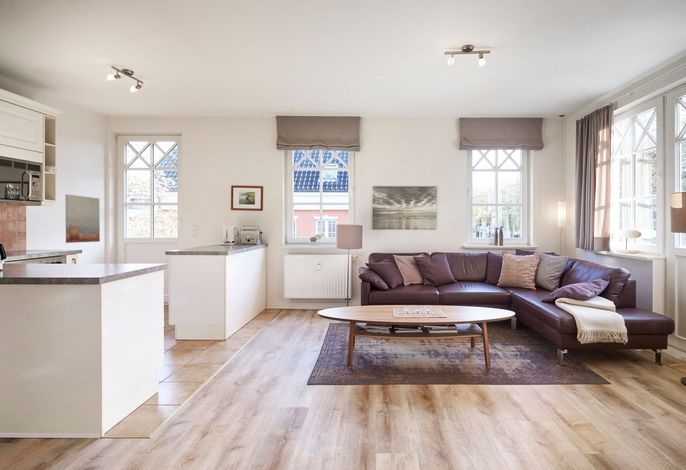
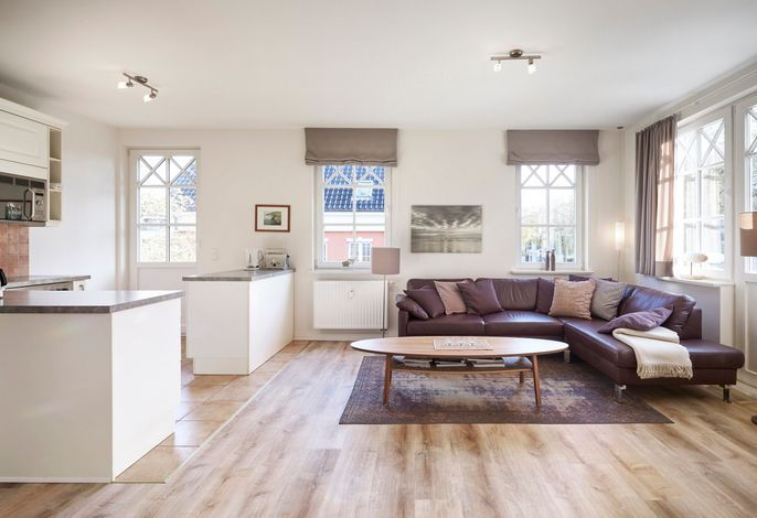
- wall art (83, 219)
